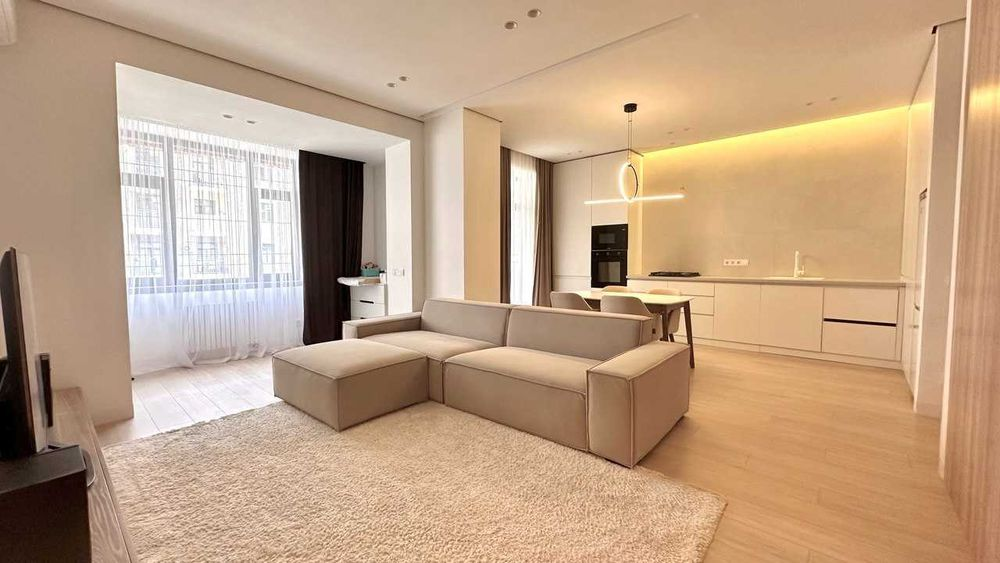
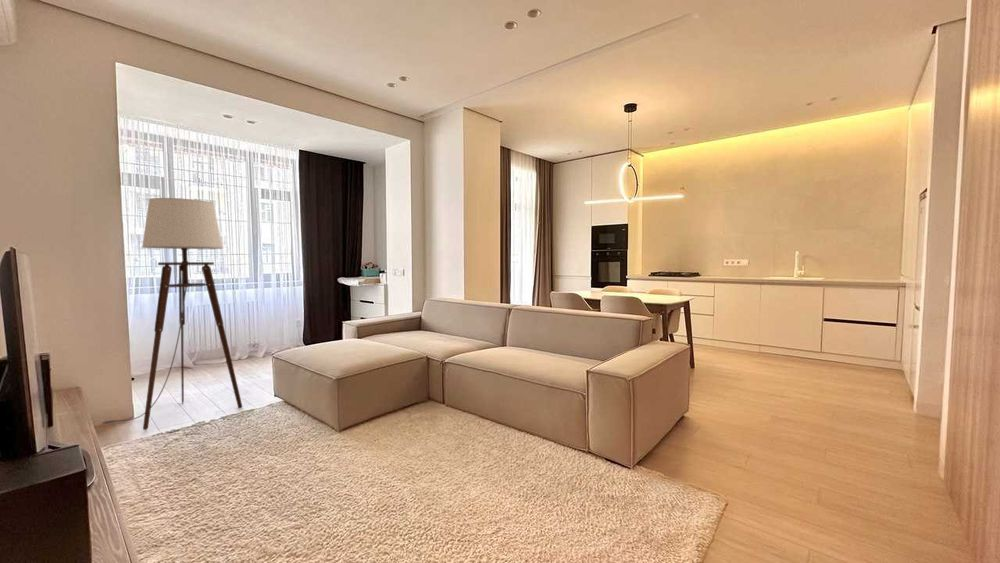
+ floor lamp (165, 309)
